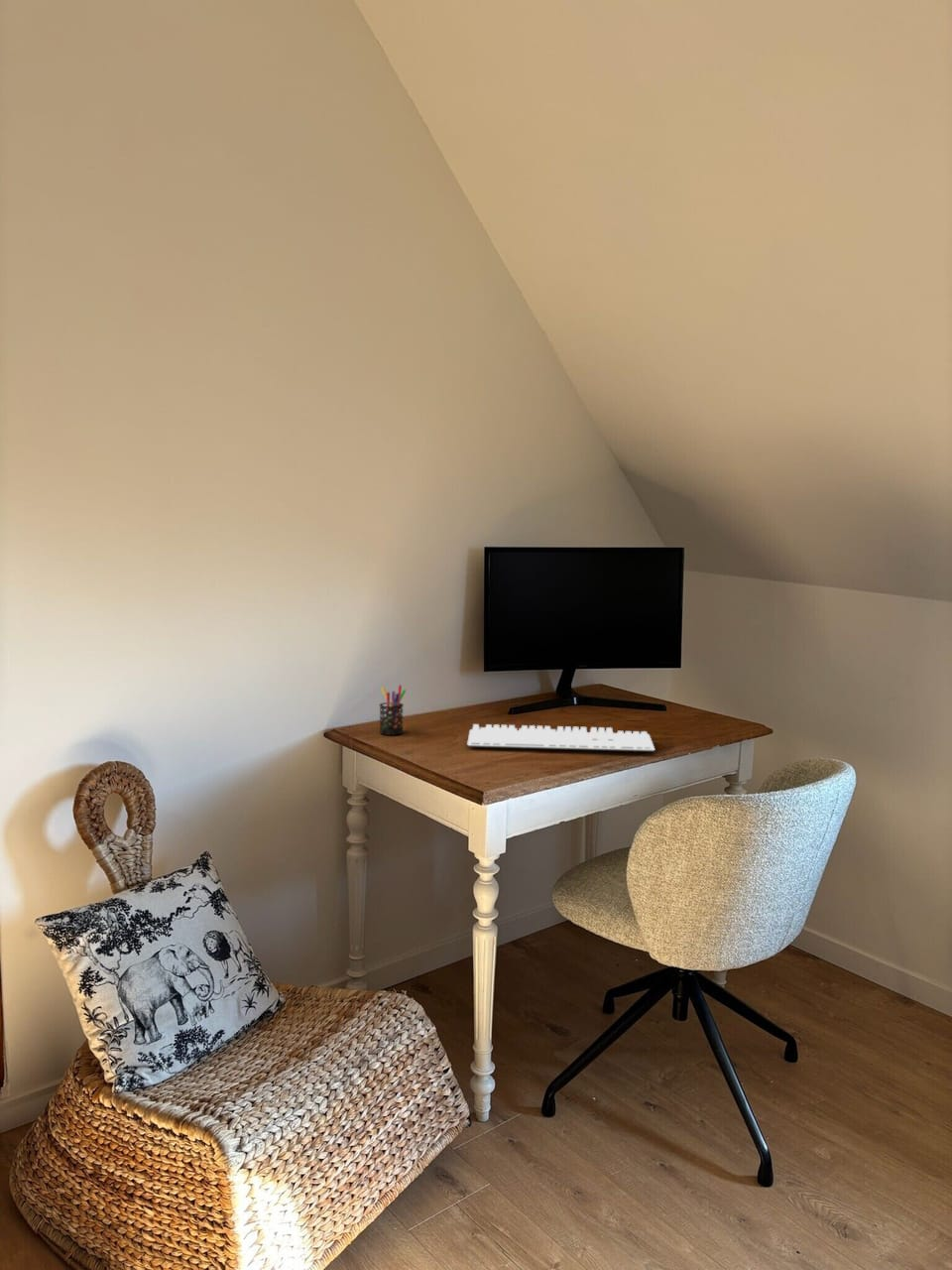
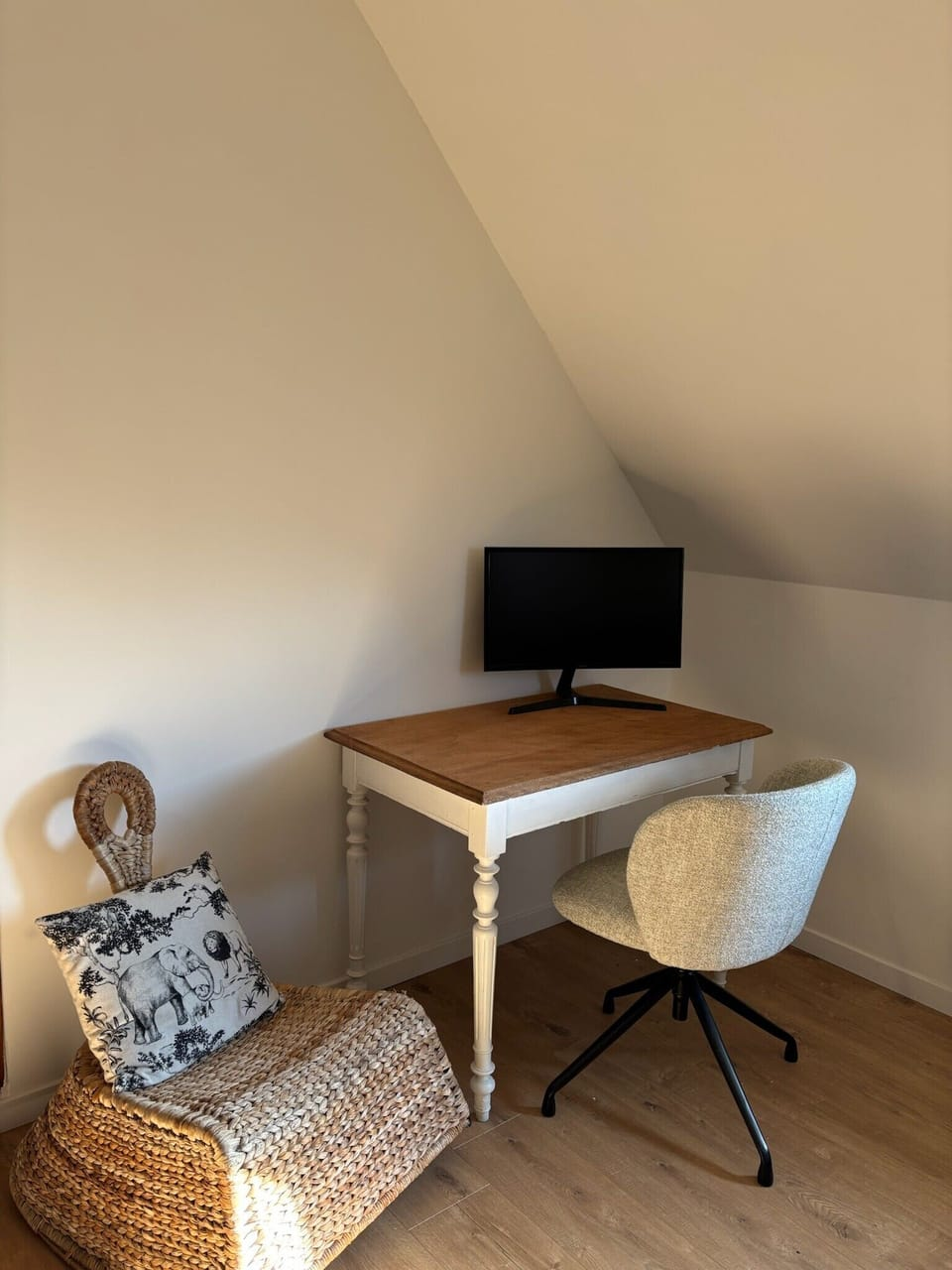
- keyboard (559, 737)
- pen holder (394, 707)
